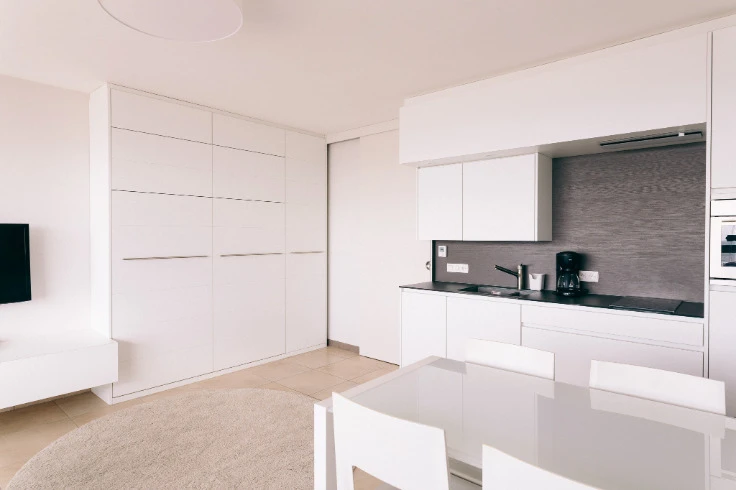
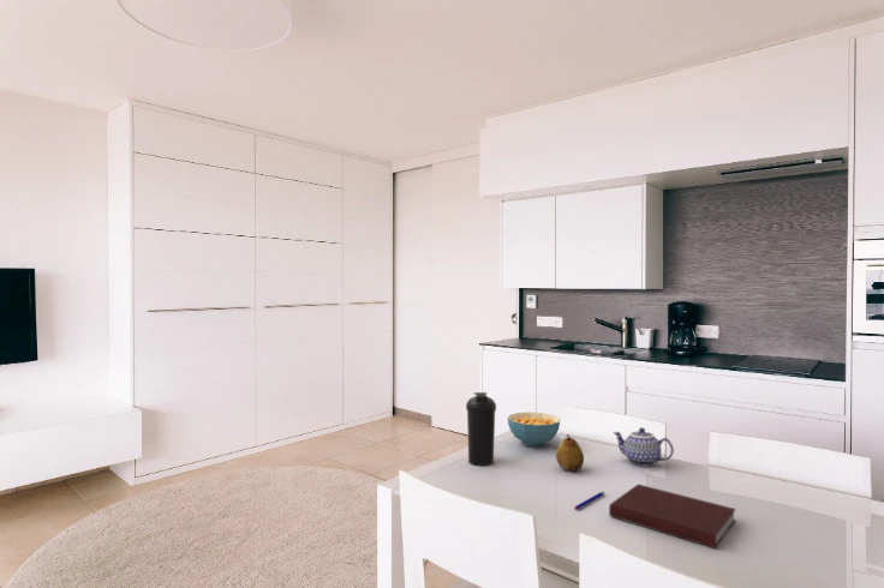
+ teapot (641, 444)
+ pen (590, 499)
+ fruit (569, 450)
+ cereal bowl (533, 431)
+ water bottle (480, 427)
+ notebook (671, 512)
